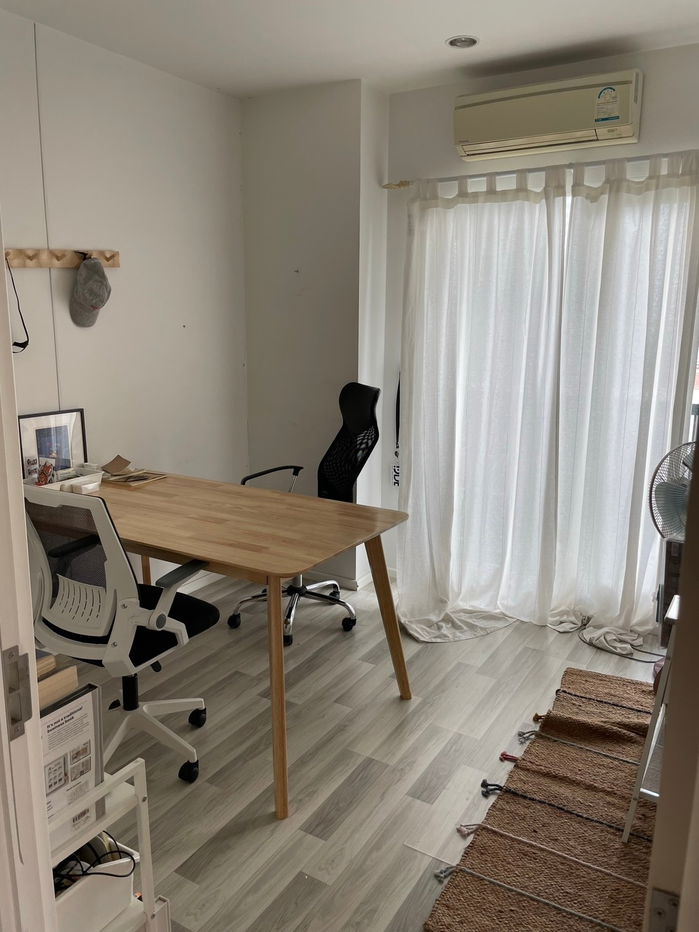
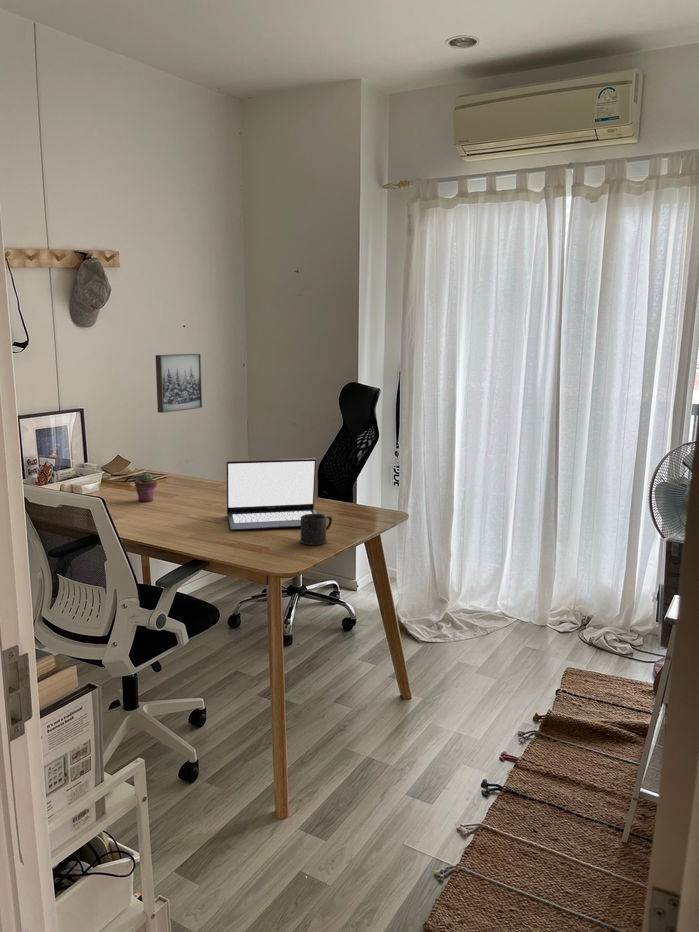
+ laptop (274, 492)
+ mug (316, 528)
+ wall art (179, 382)
+ potted succulent (145, 486)
